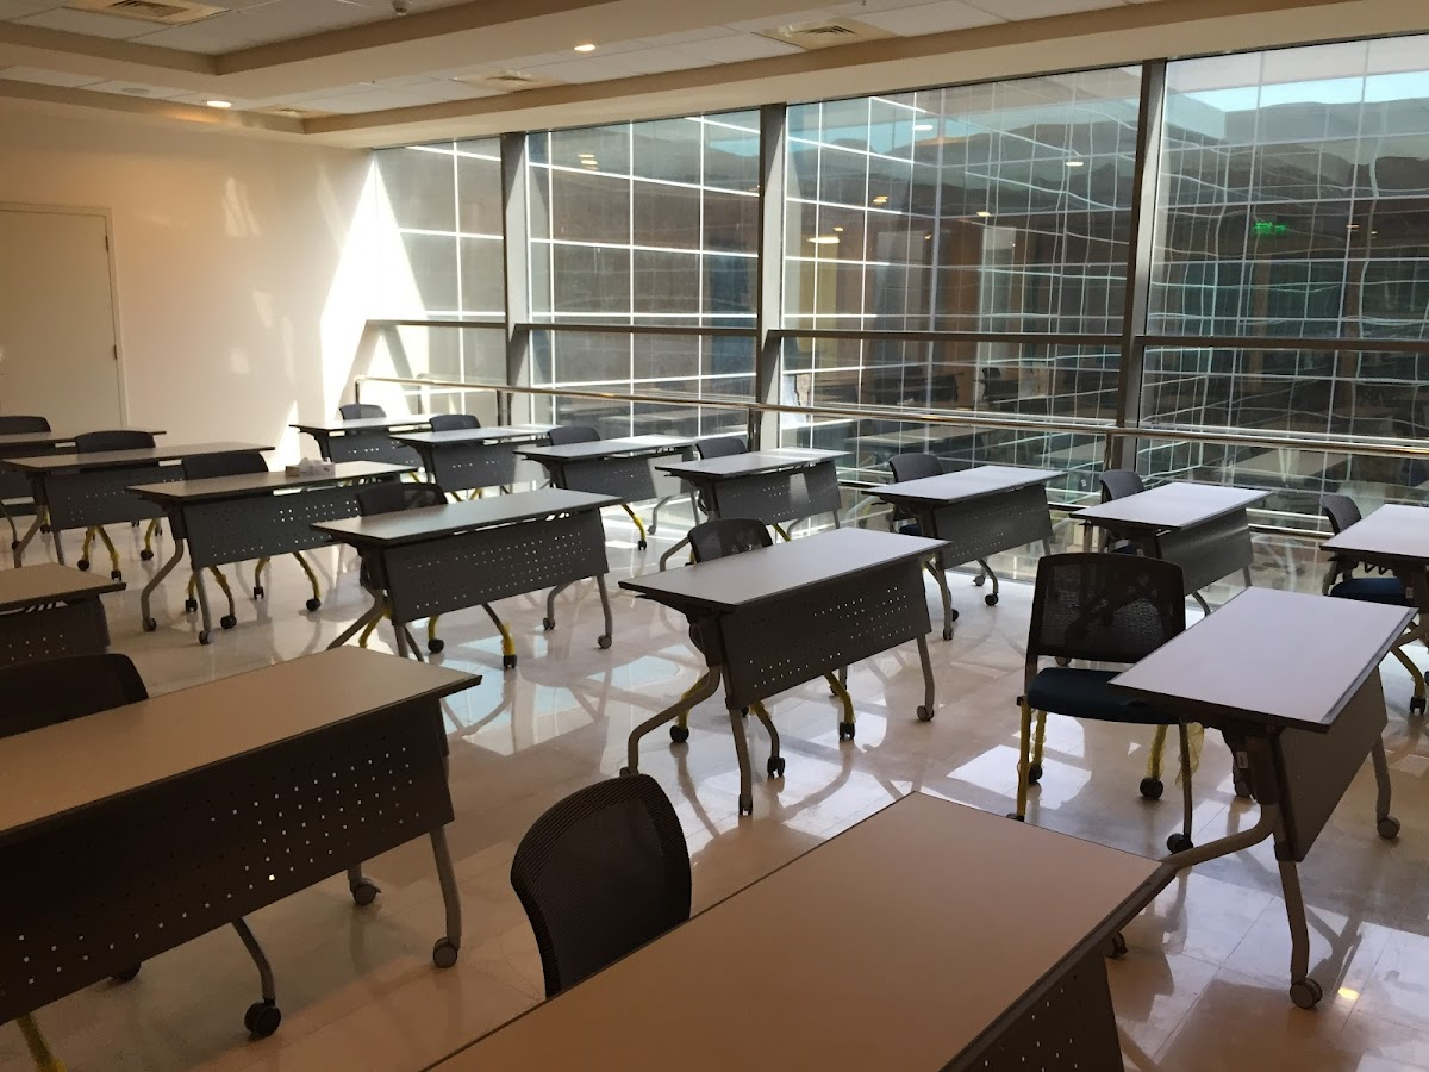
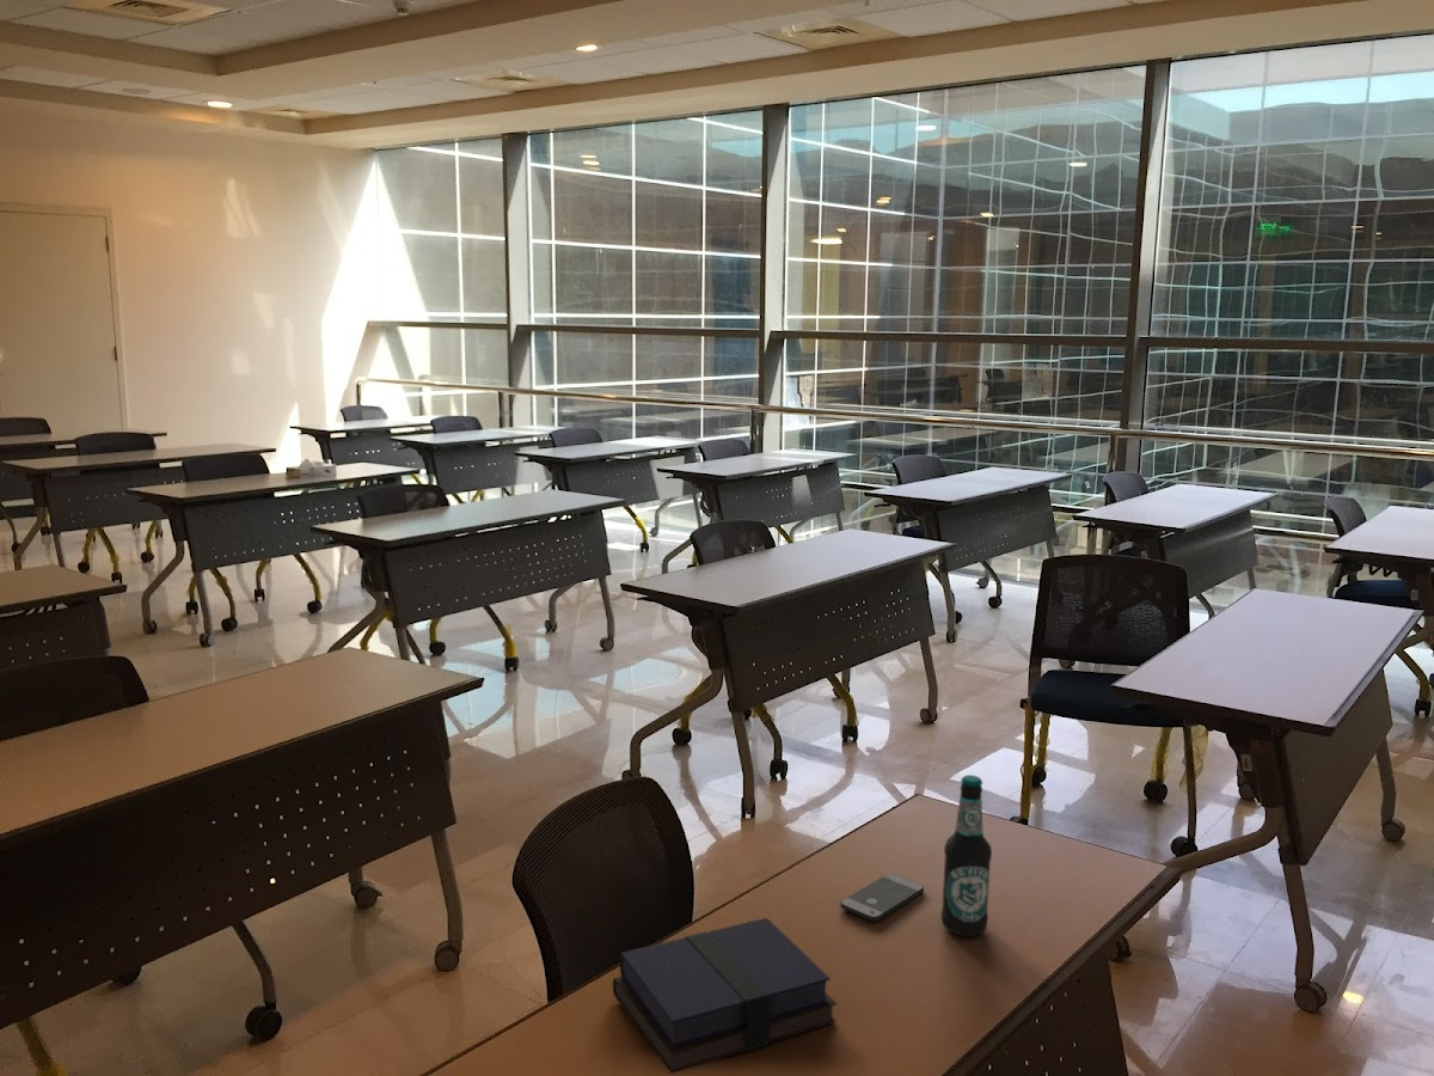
+ bottle (967, 854)
+ smartphone (882, 897)
+ book (722, 985)
